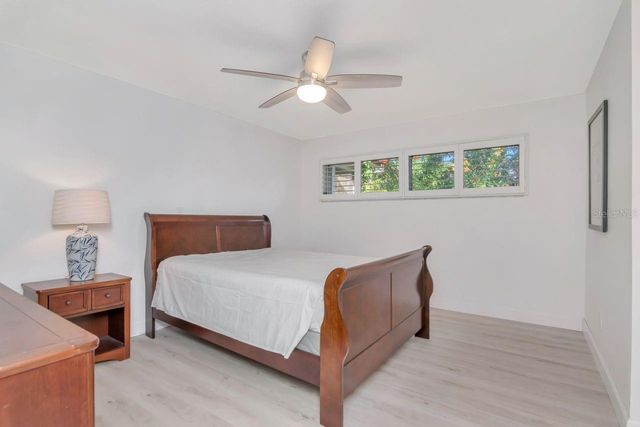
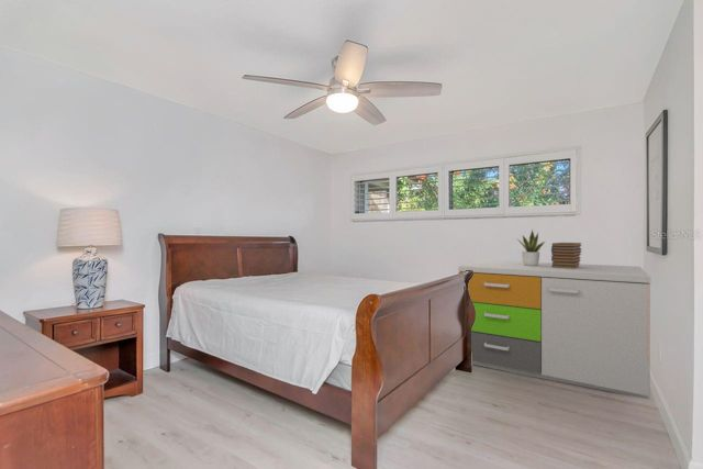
+ book stack (566, 255)
+ storage cabinet (547, 315)
+ potted plant (529, 246)
